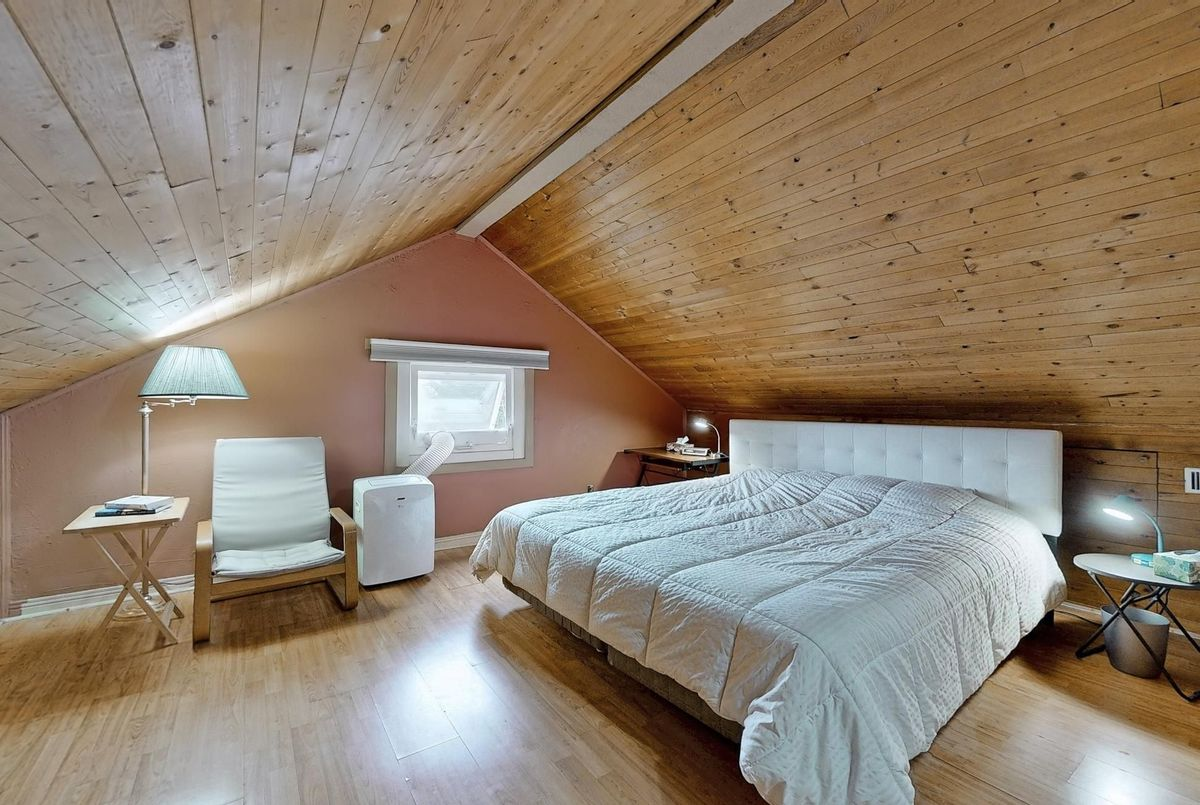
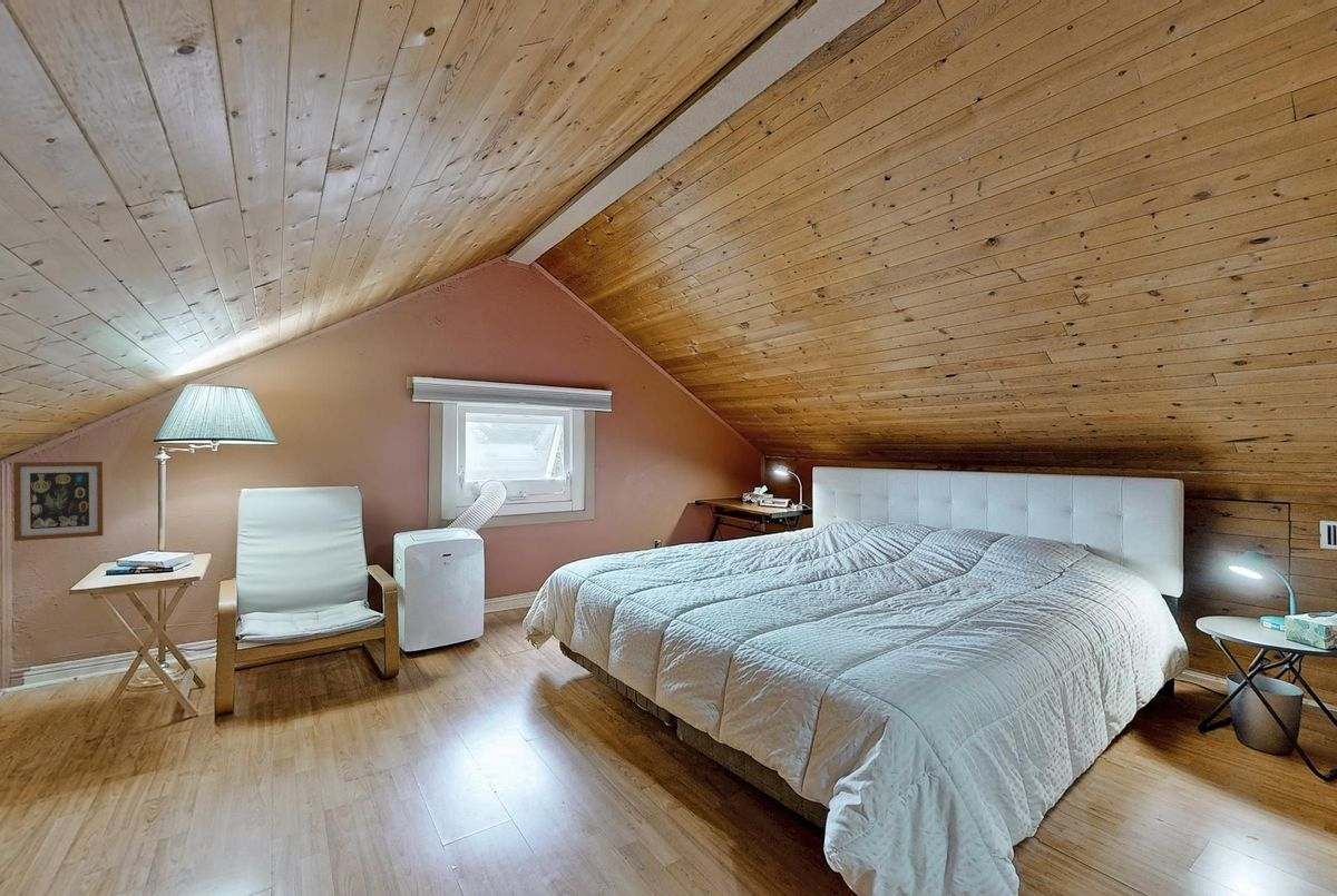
+ wall art (59, 500)
